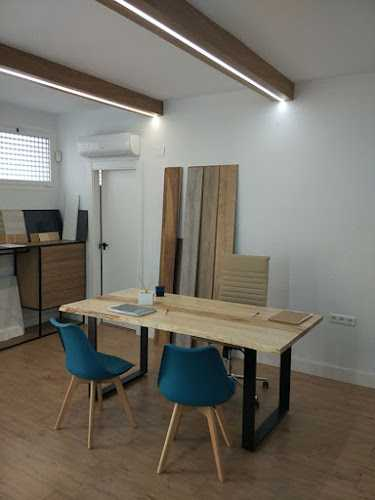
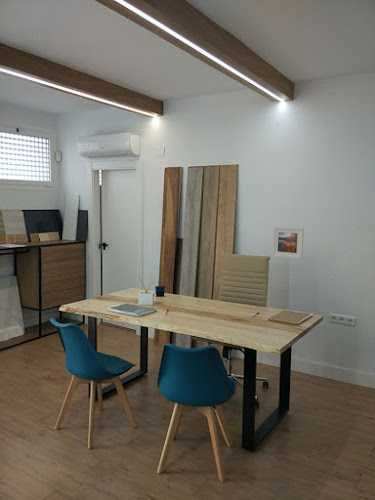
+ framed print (287, 242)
